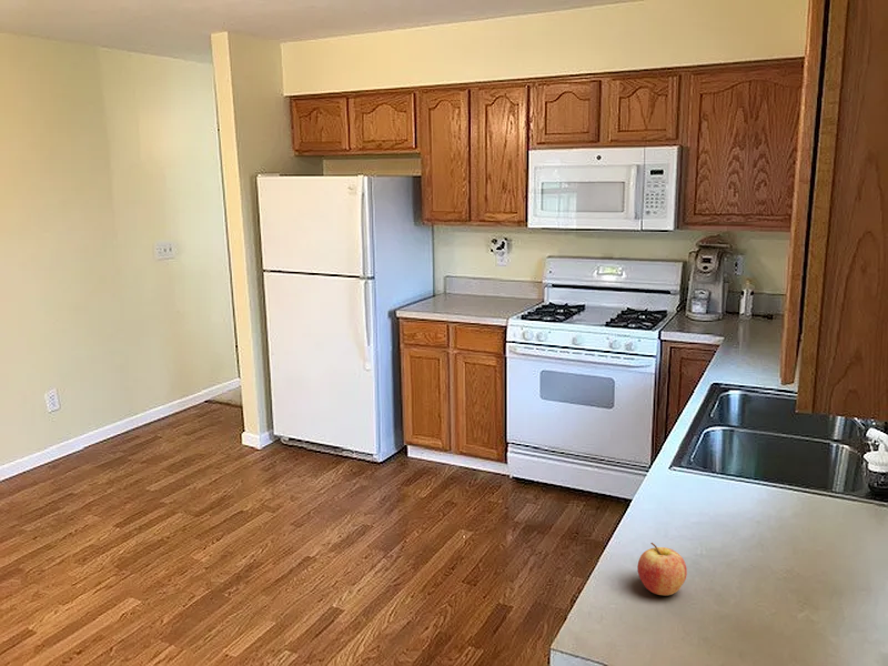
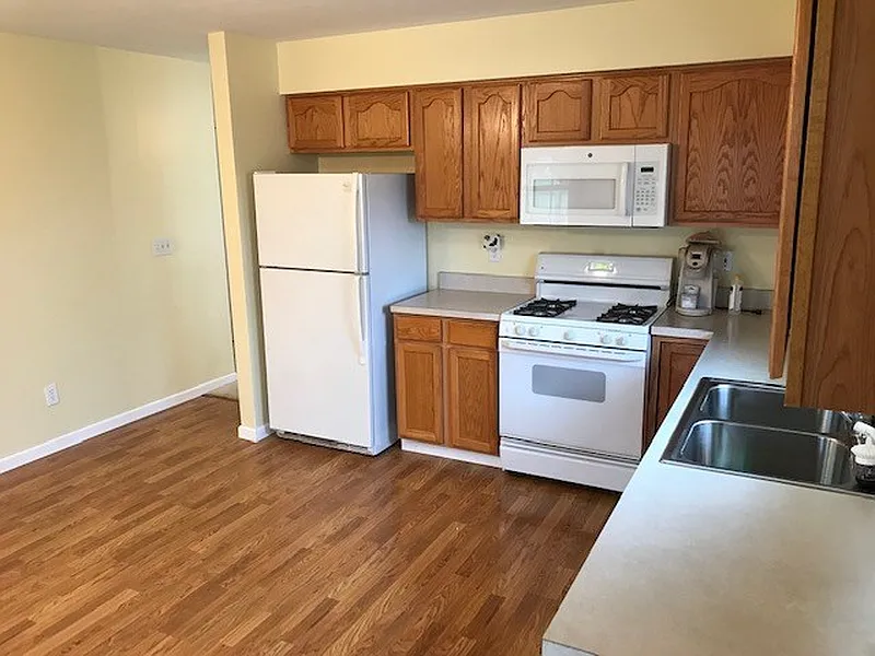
- fruit (662, 569)
